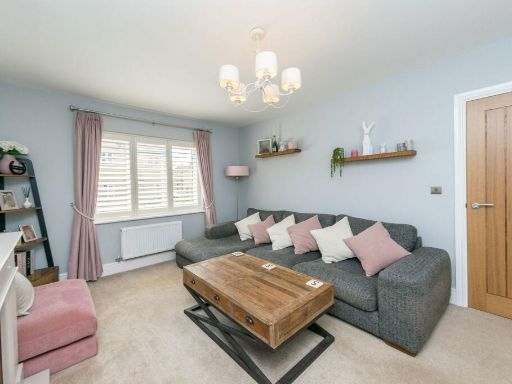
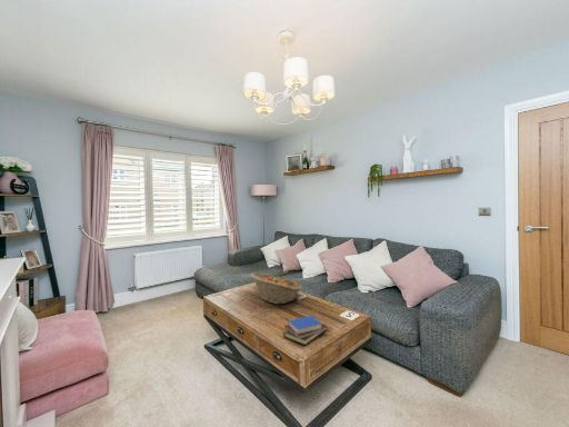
+ book (306, 327)
+ fruit basket (276, 285)
